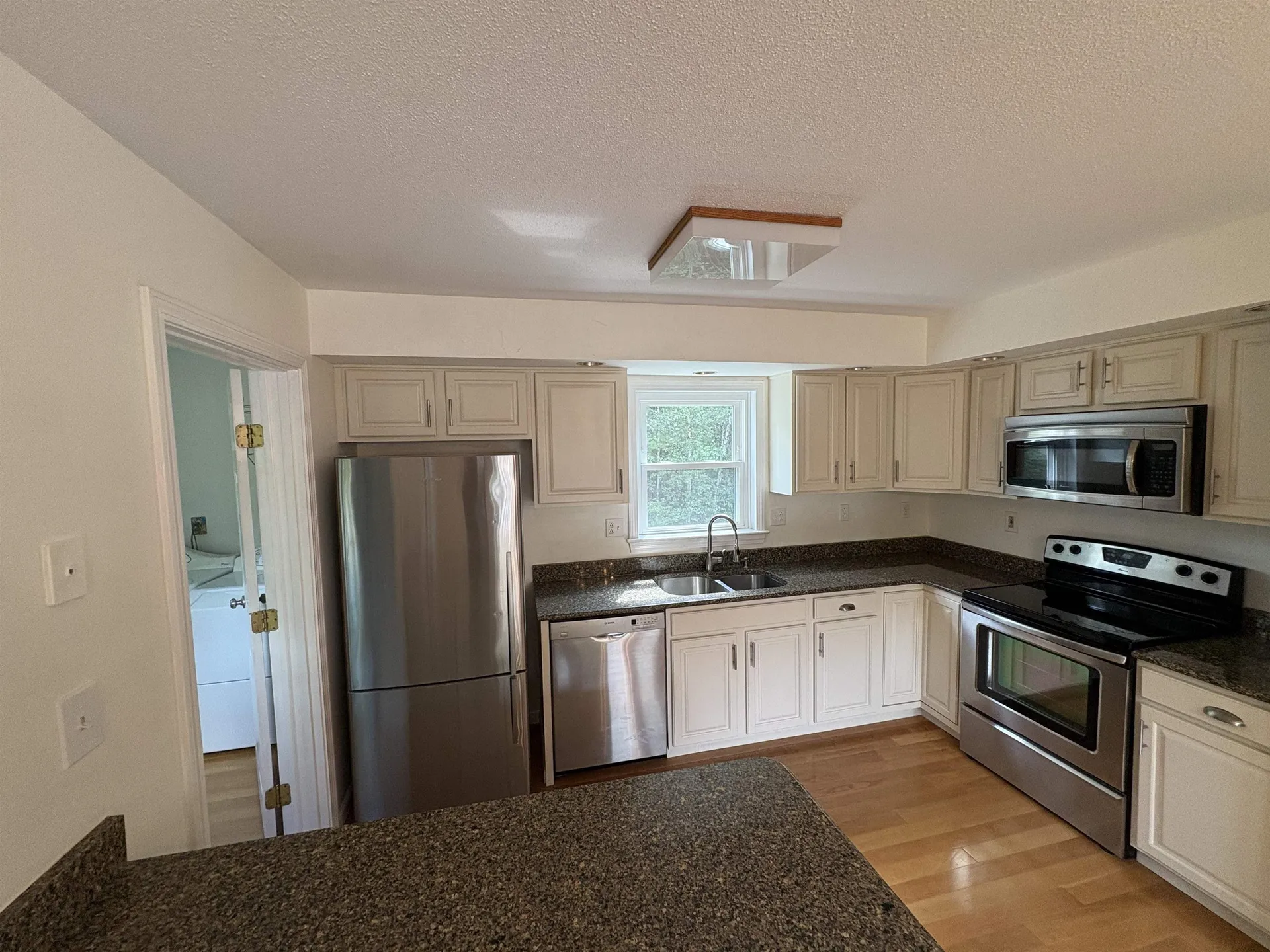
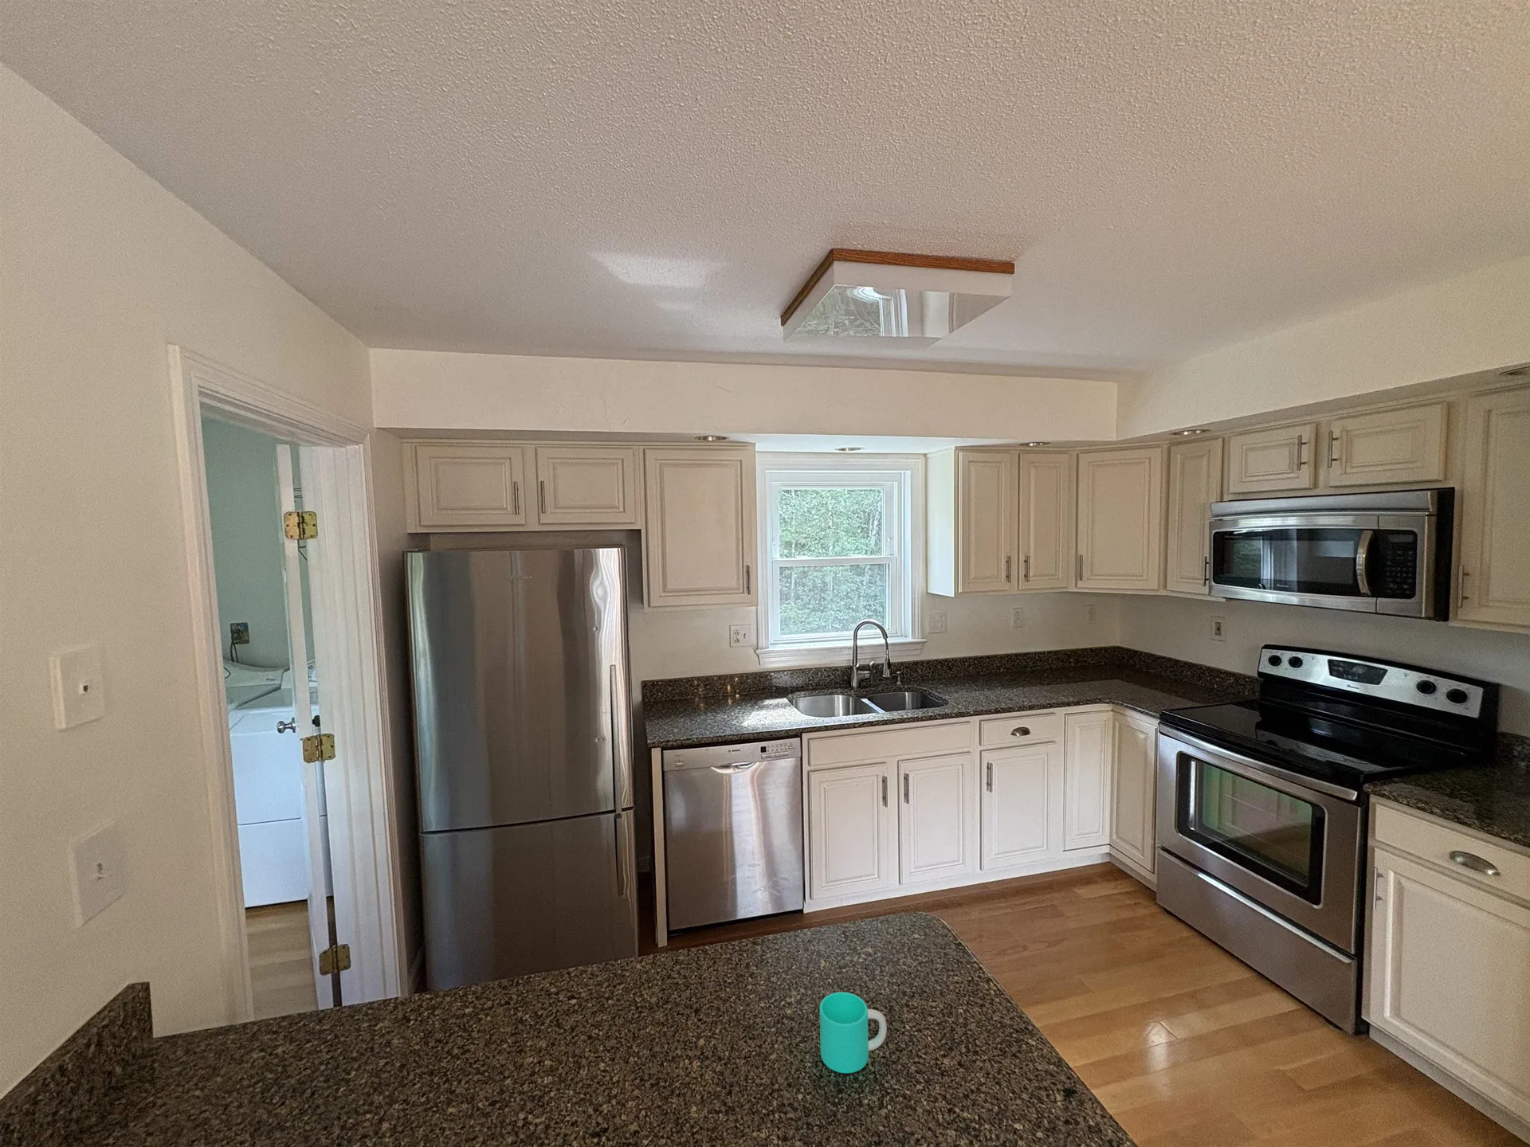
+ cup (853, 1030)
